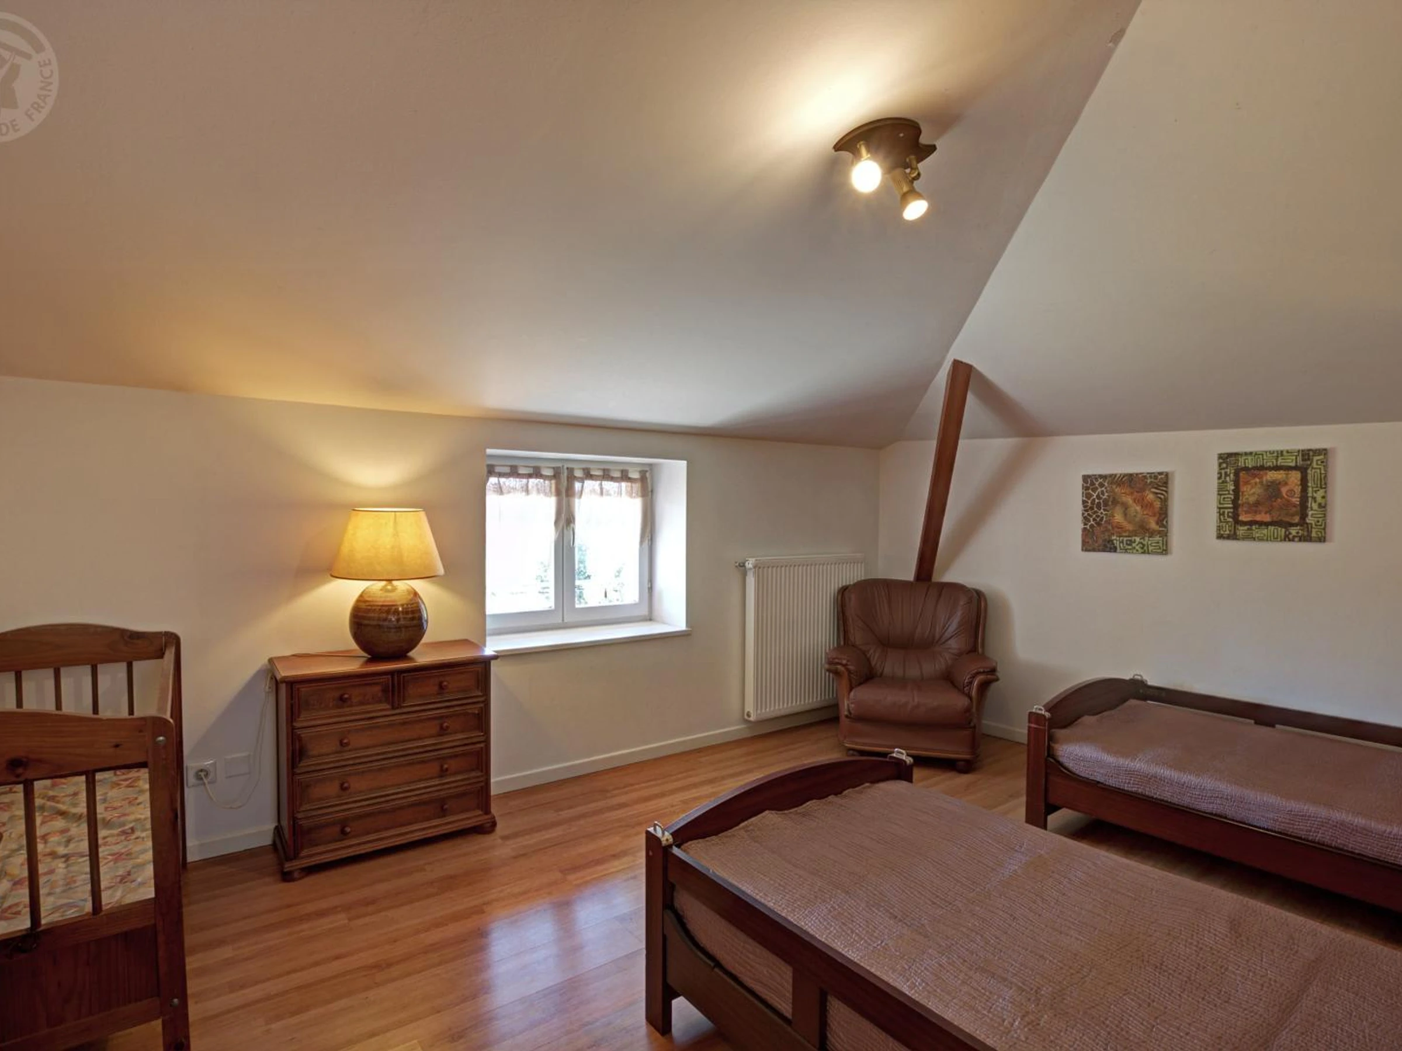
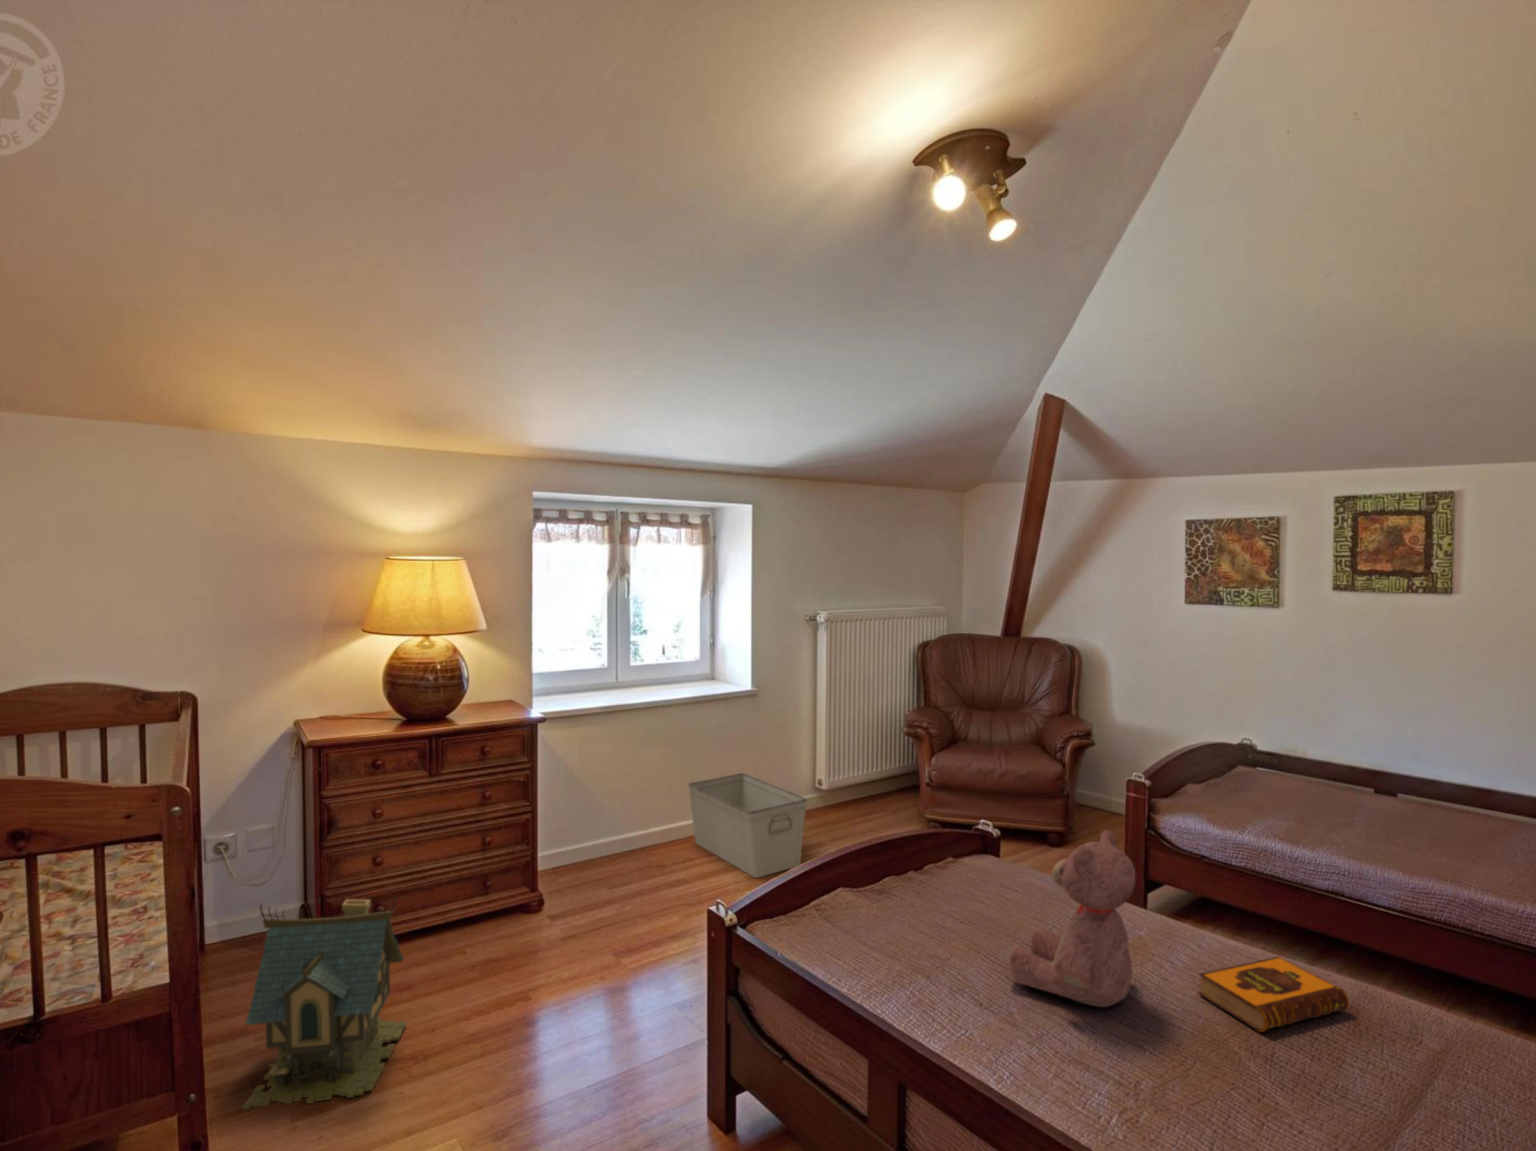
+ storage bin (745, 822)
+ toy house (328, 981)
+ teddy bear (1074, 912)
+ hardback book (1272, 994)
